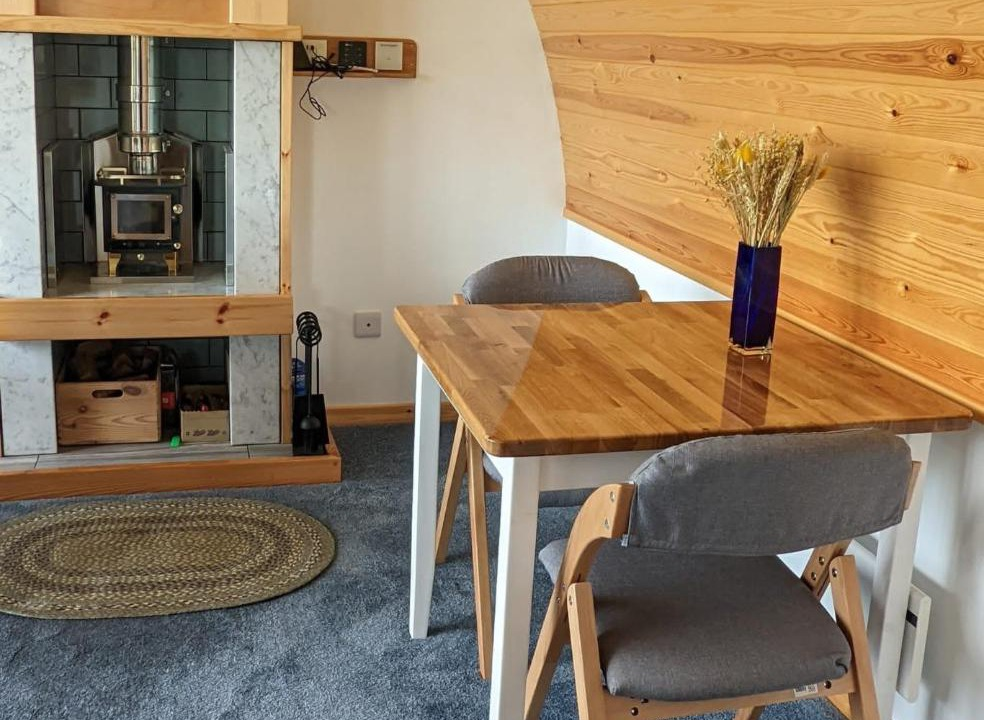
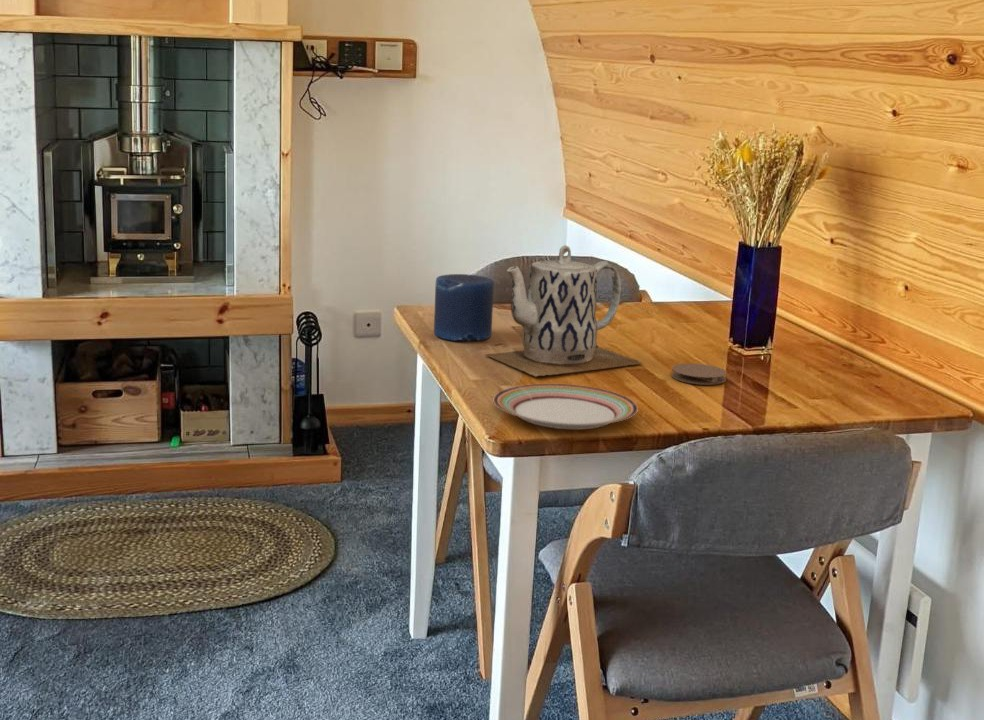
+ plate (565, 408)
+ teapot (567, 303)
+ coaster (698, 373)
+ candle (463, 307)
